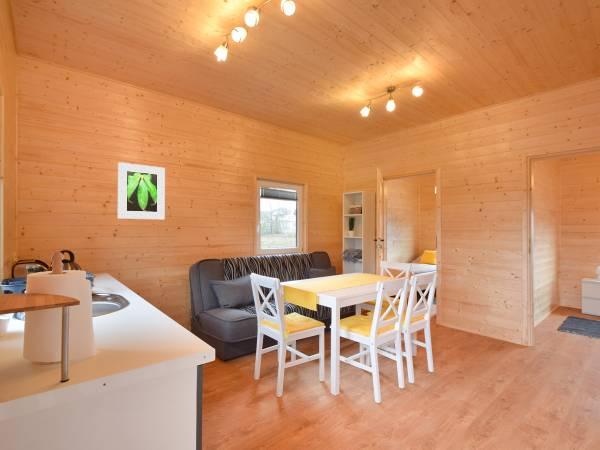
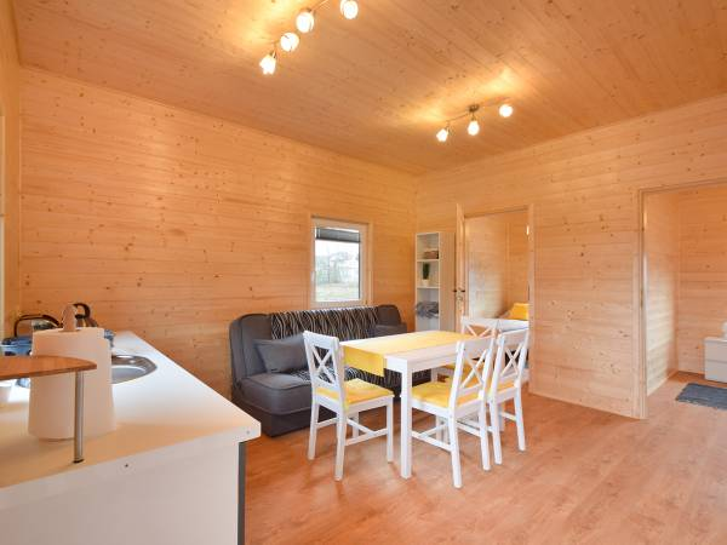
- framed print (142, 192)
